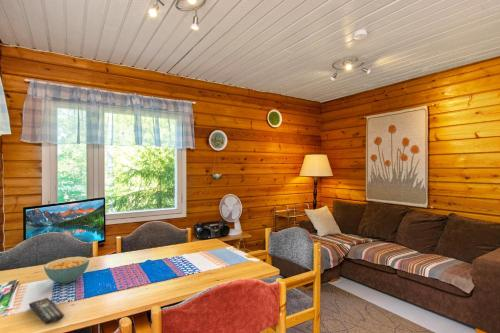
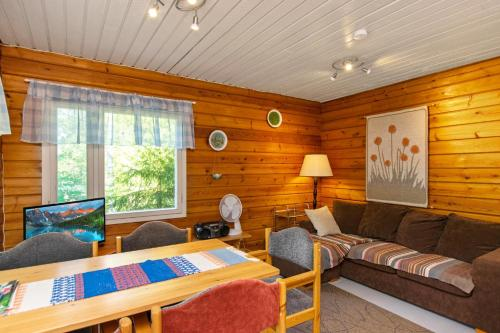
- cereal bowl (67, 271)
- remote control (45, 309)
